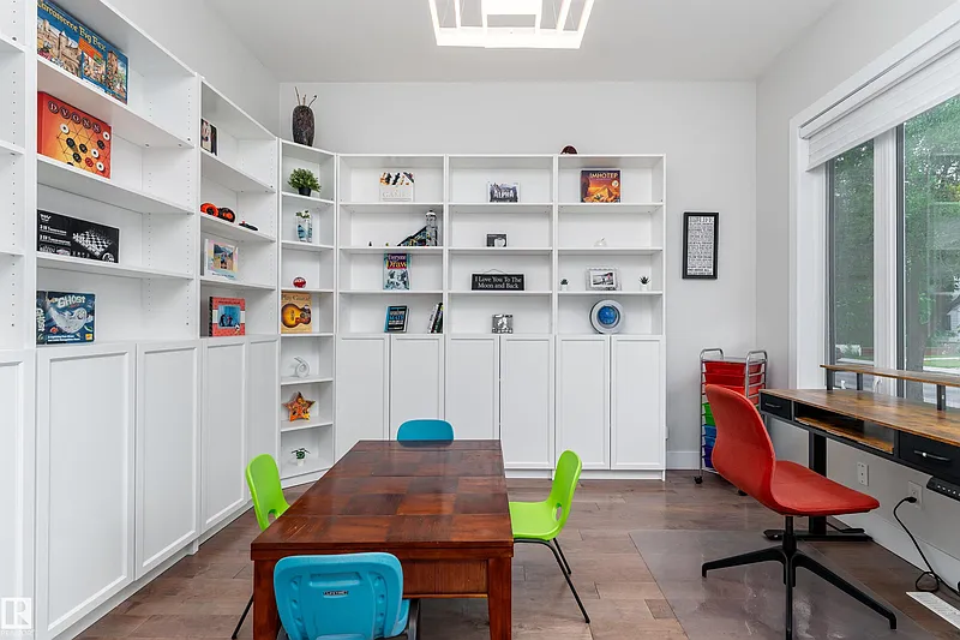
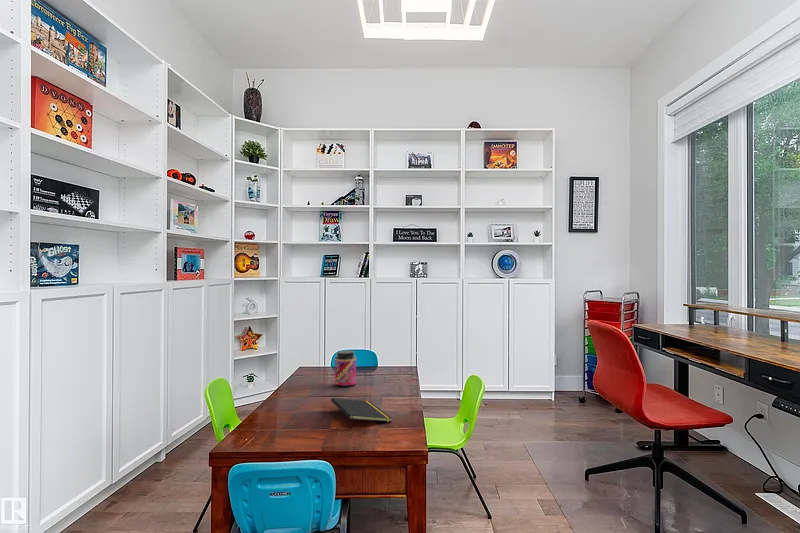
+ notepad (360, 409)
+ jar (345, 368)
